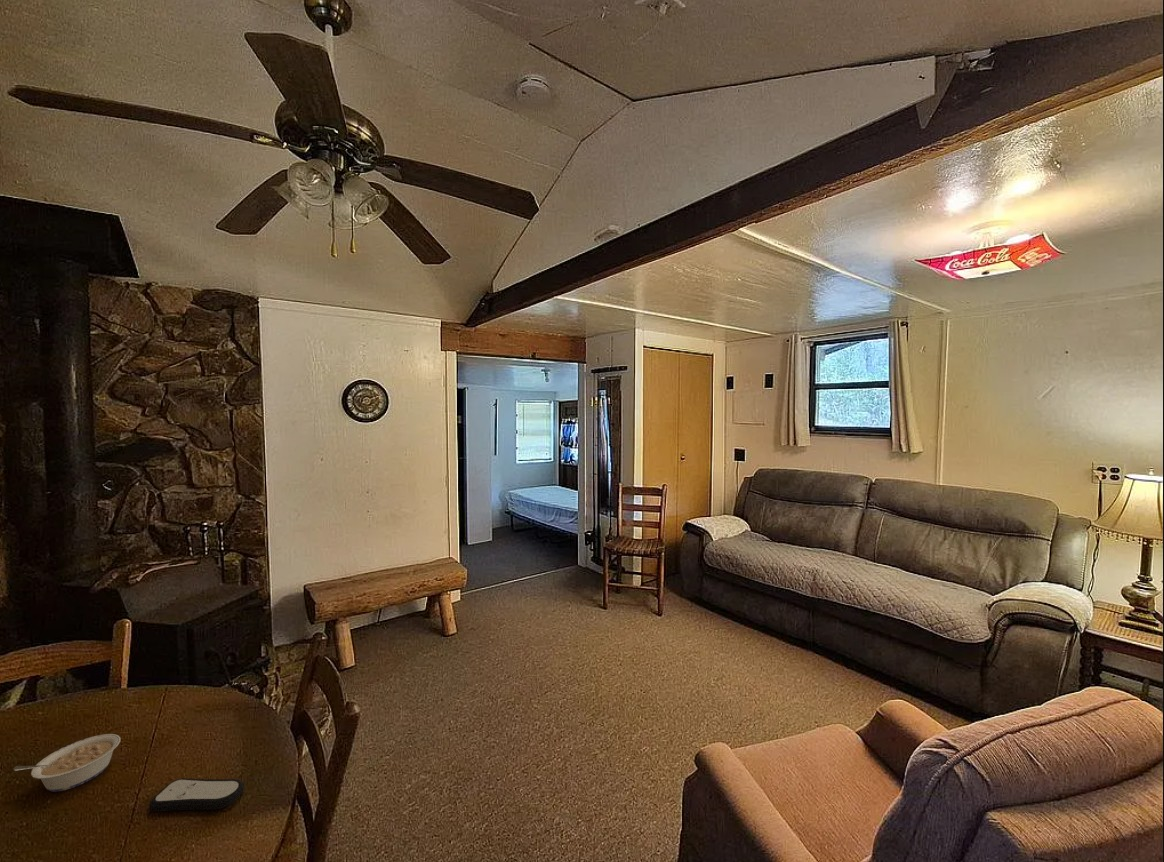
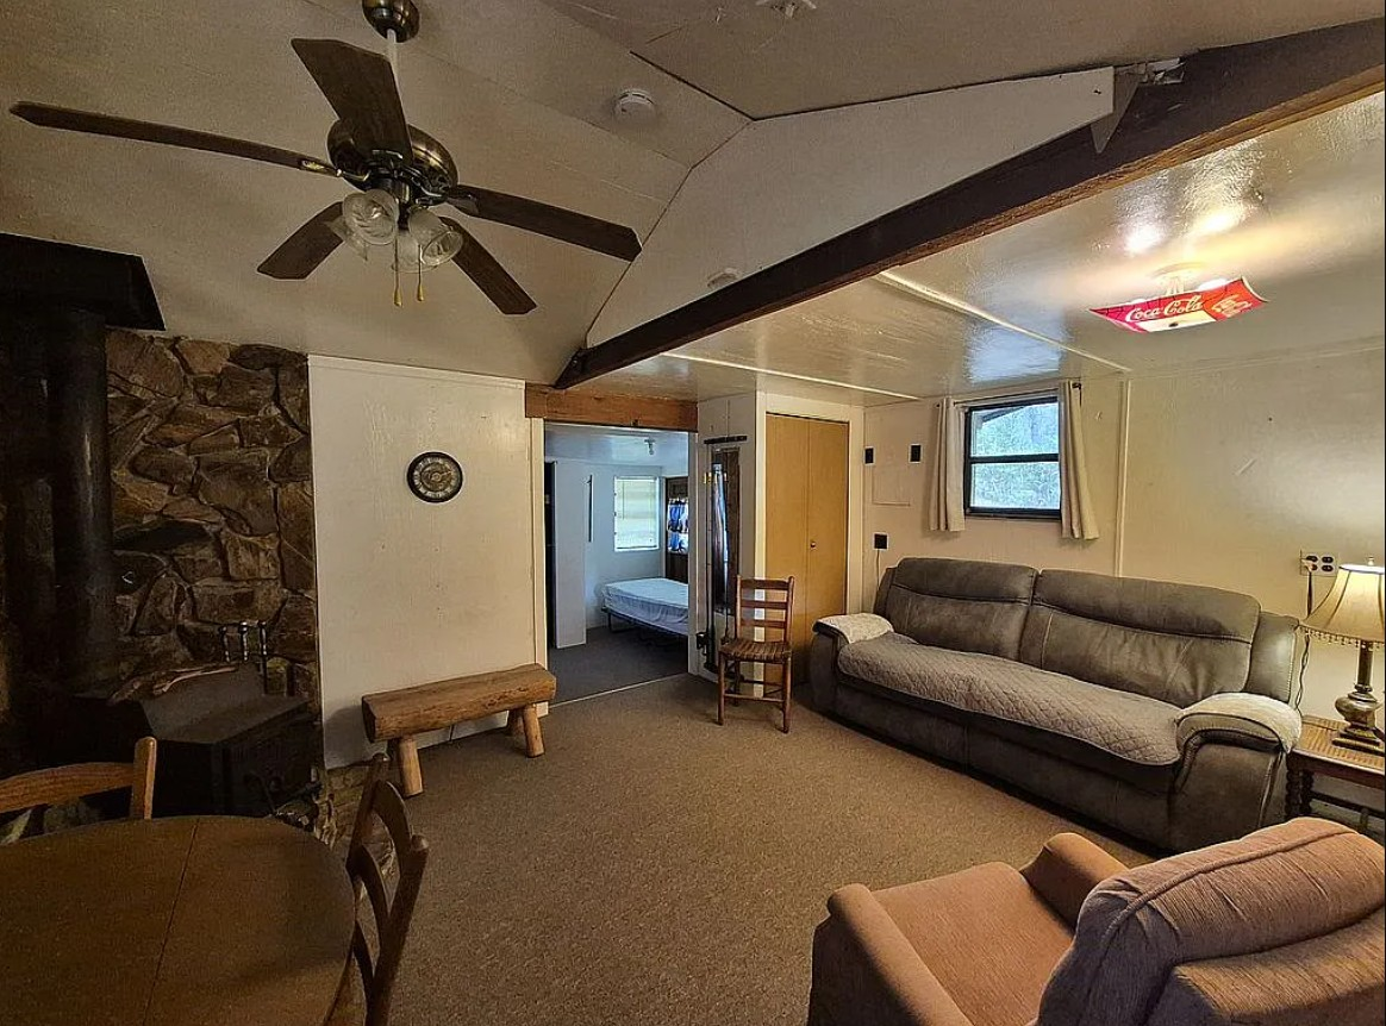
- legume (74, 764)
- remote control (199, 793)
